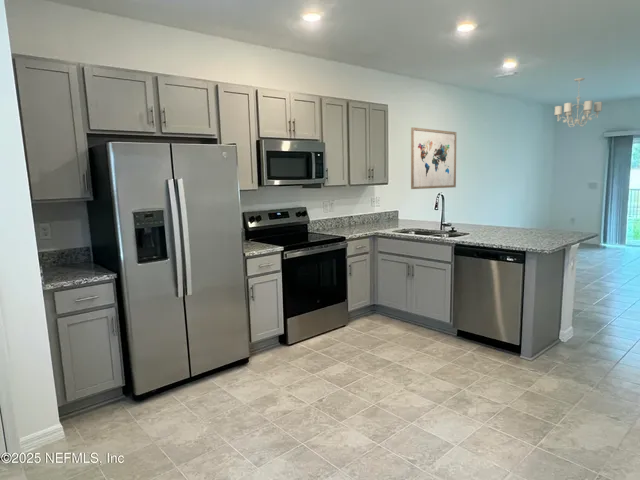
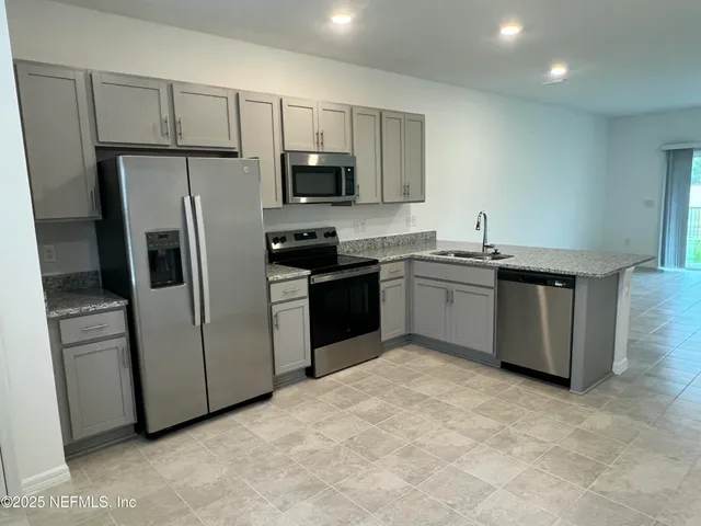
- wall art (434, 159)
- chandelier (578, 103)
